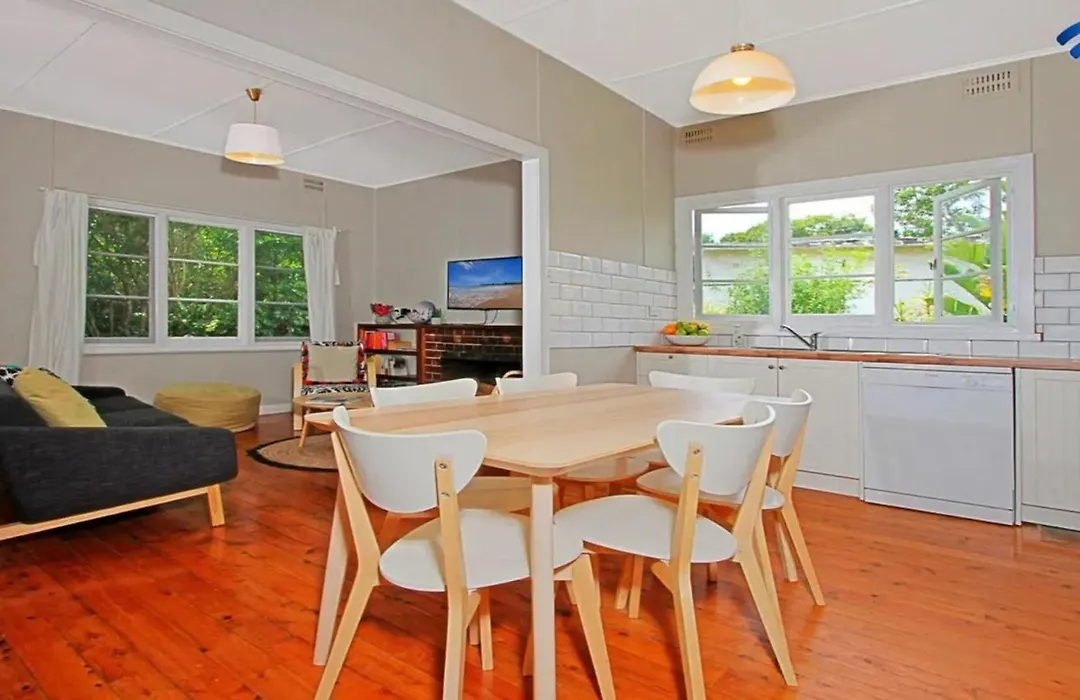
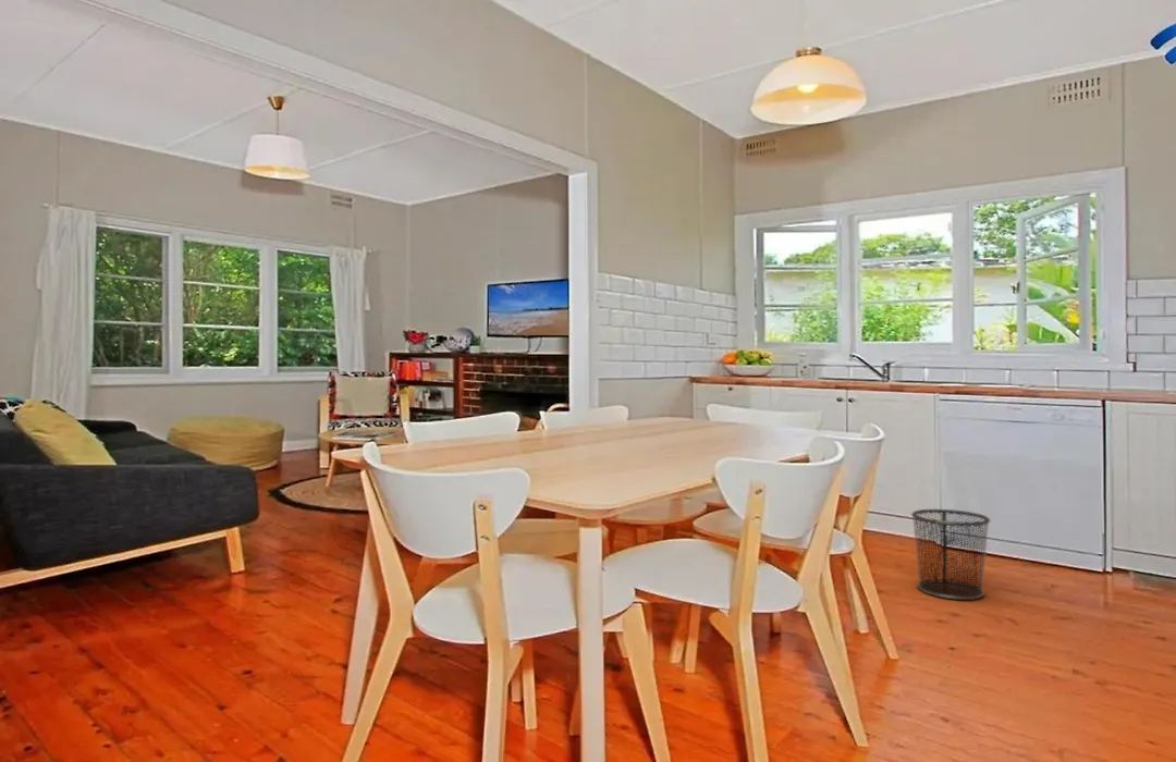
+ waste bin (950, 553)
